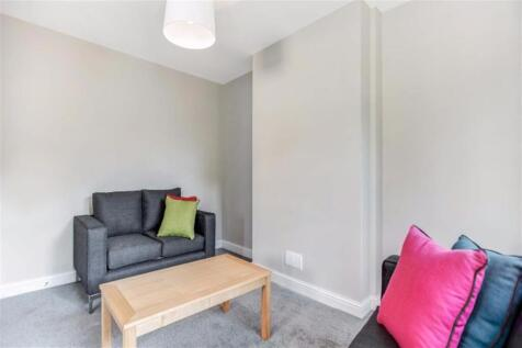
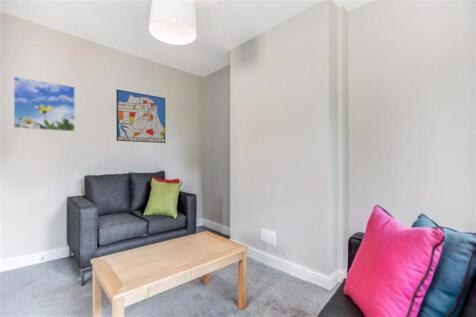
+ wall art (142, 118)
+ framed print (46, 106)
